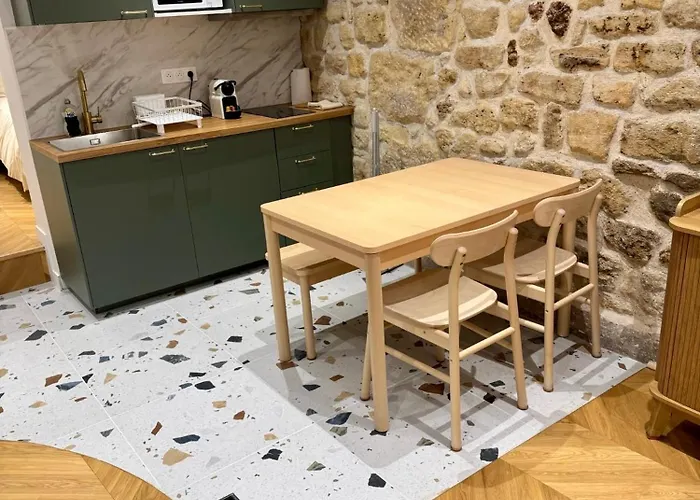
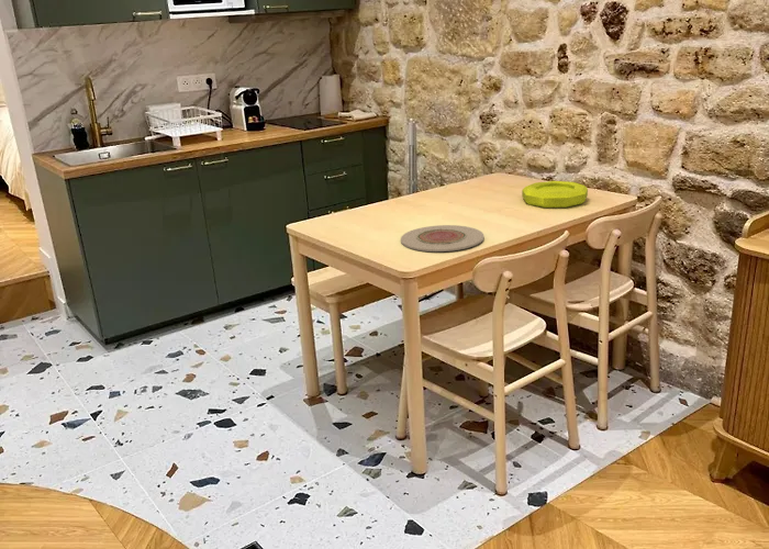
+ plate (442, 237)
+ bowl (555, 193)
